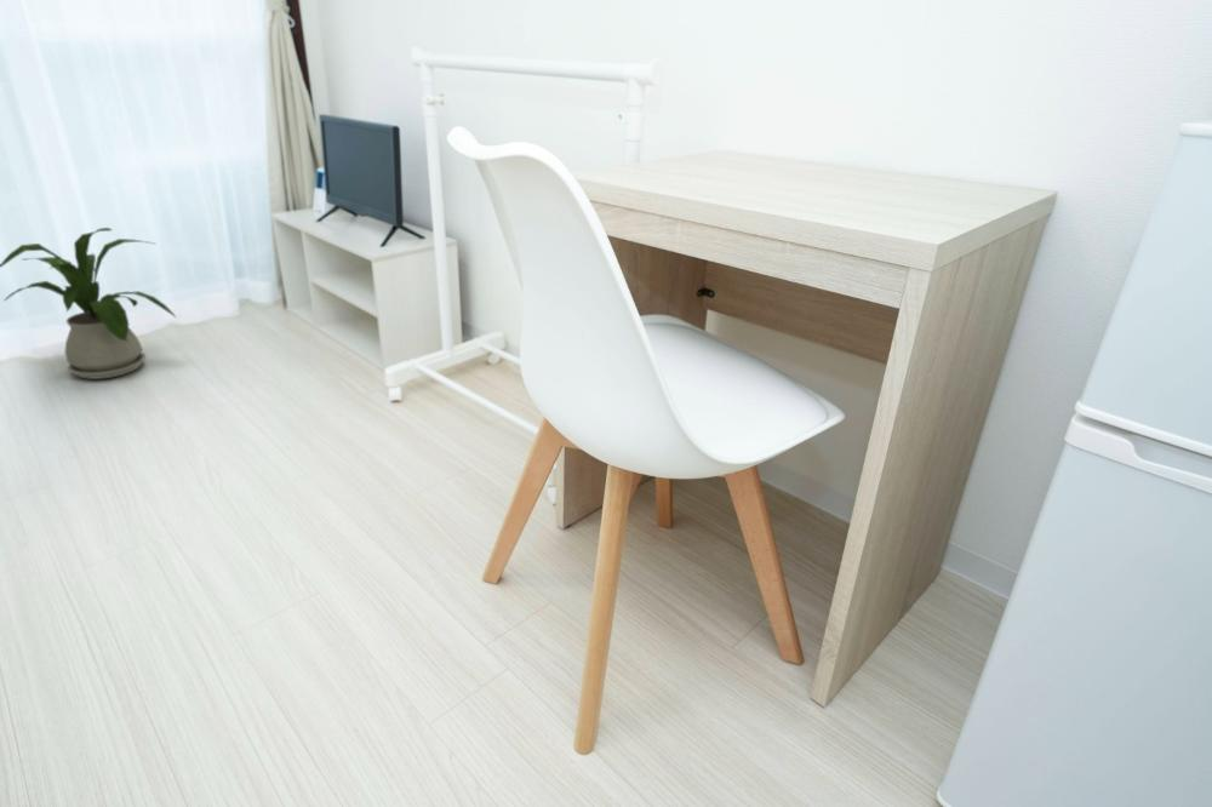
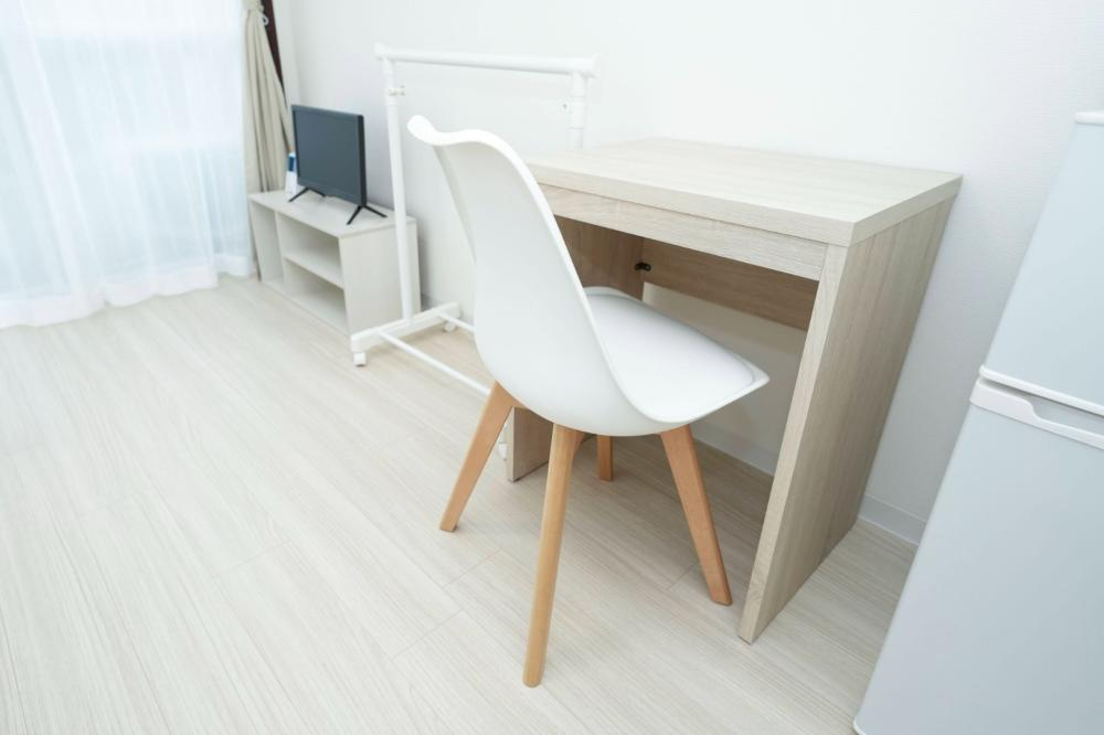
- house plant (90, 293)
